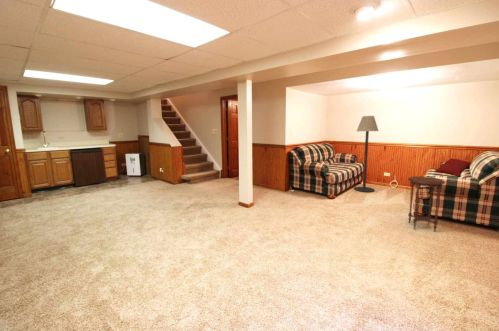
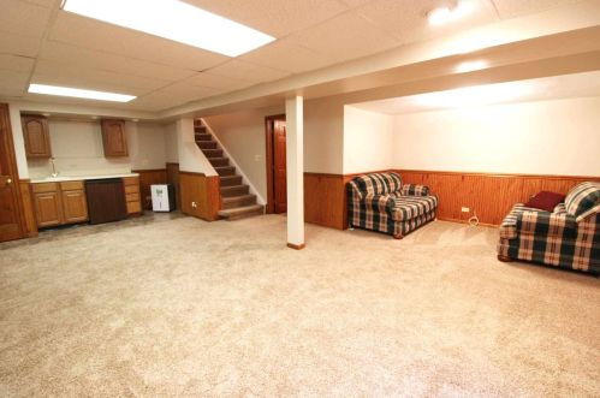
- floor lamp (366, 153)
- side table (429, 204)
